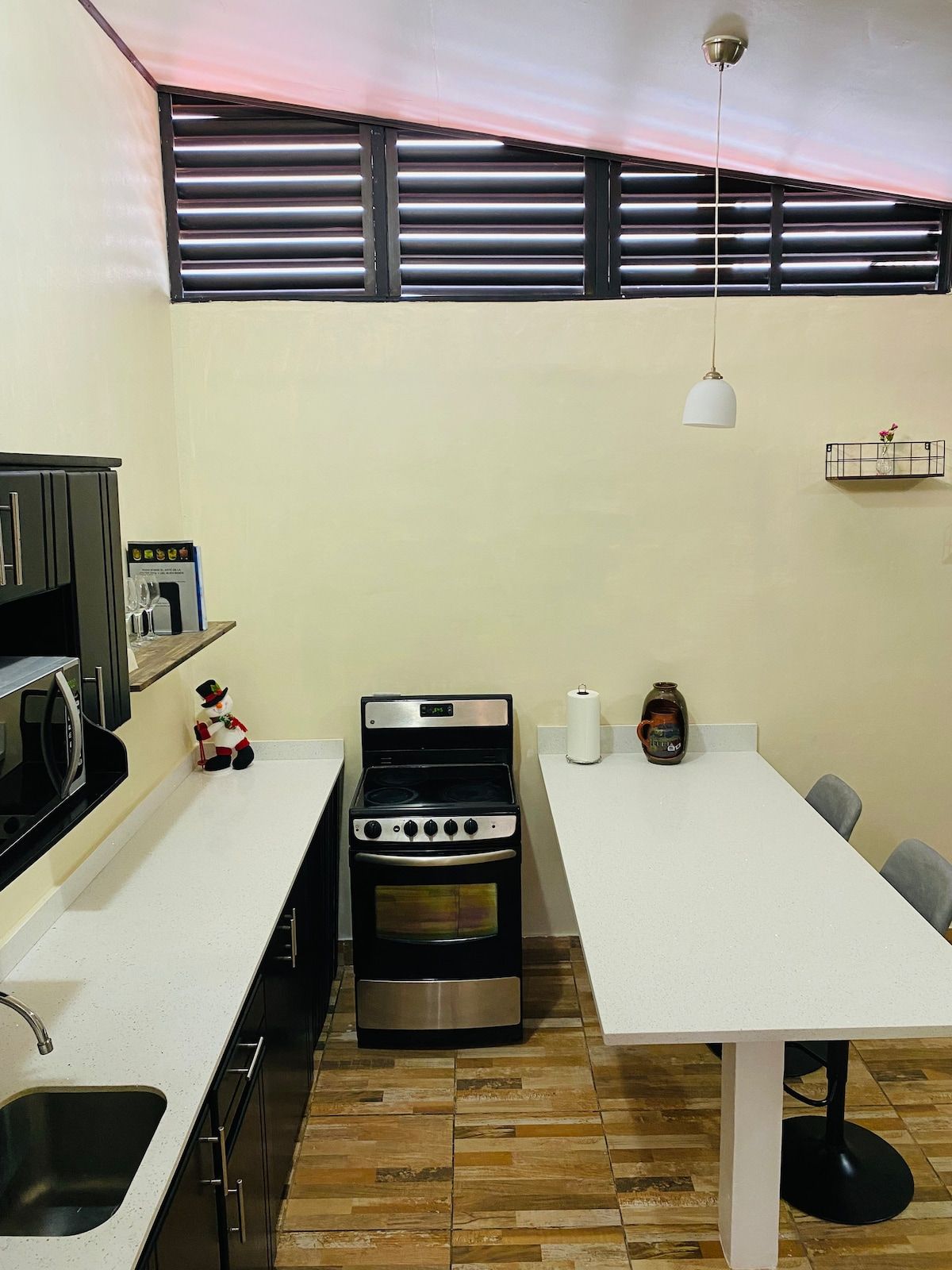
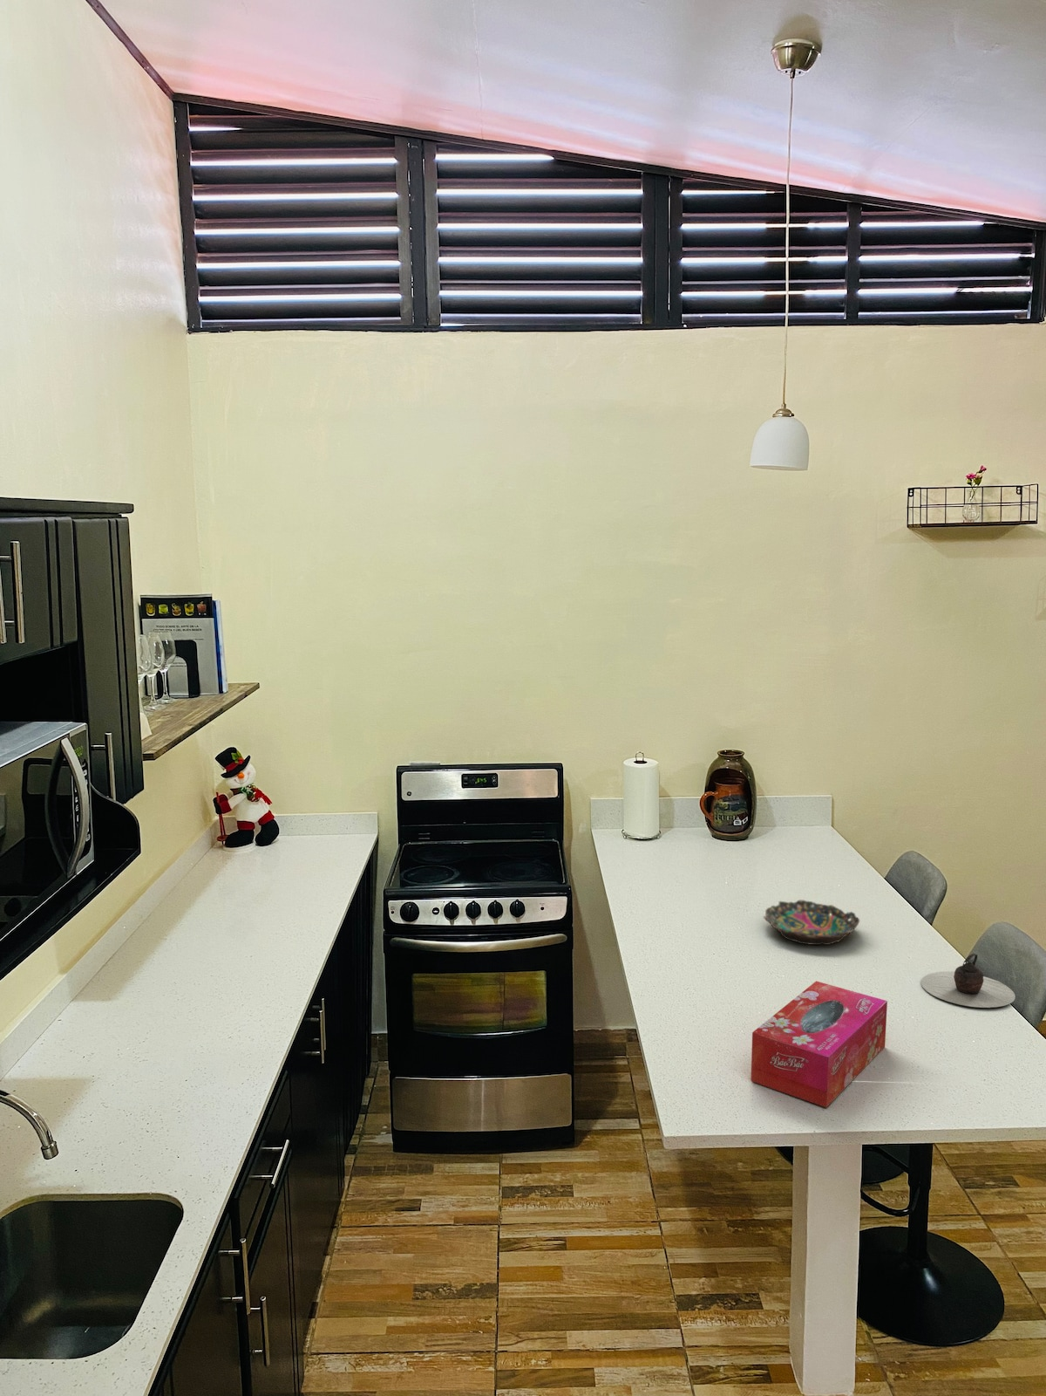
+ tissue box (821, 1039)
+ bowl (810, 924)
+ teapot (968, 971)
